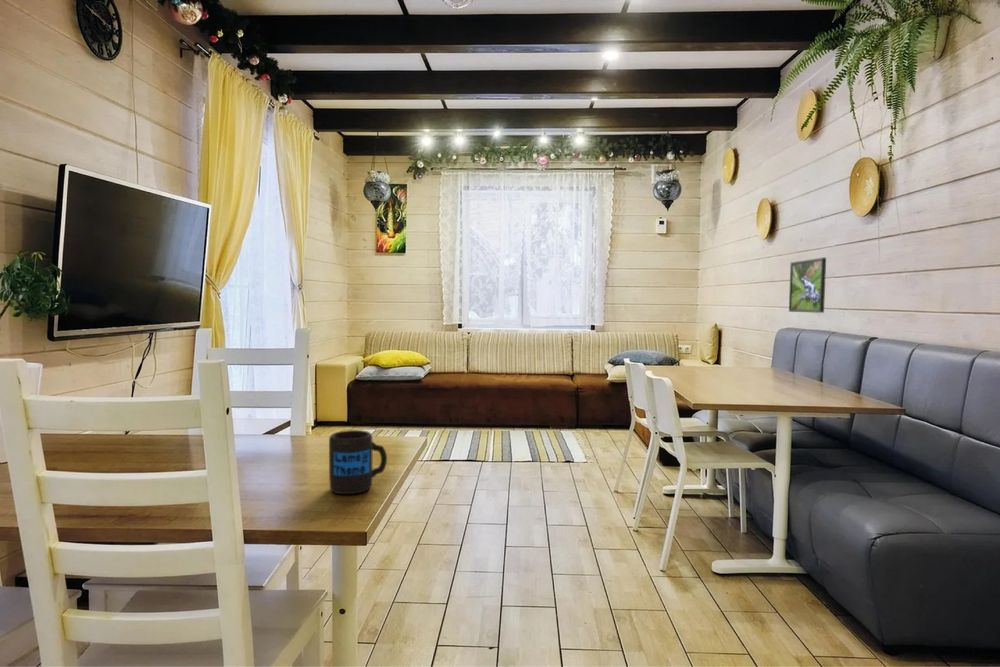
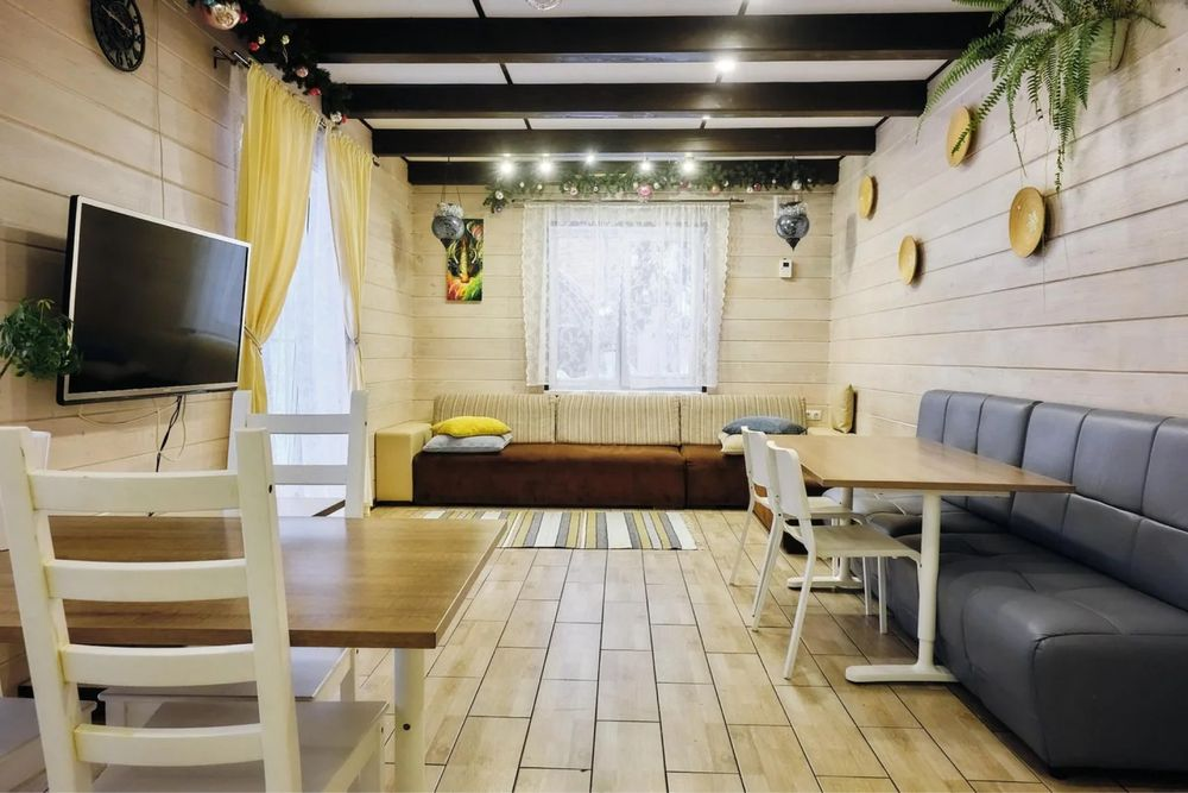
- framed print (806, 286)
- mug (358, 460)
